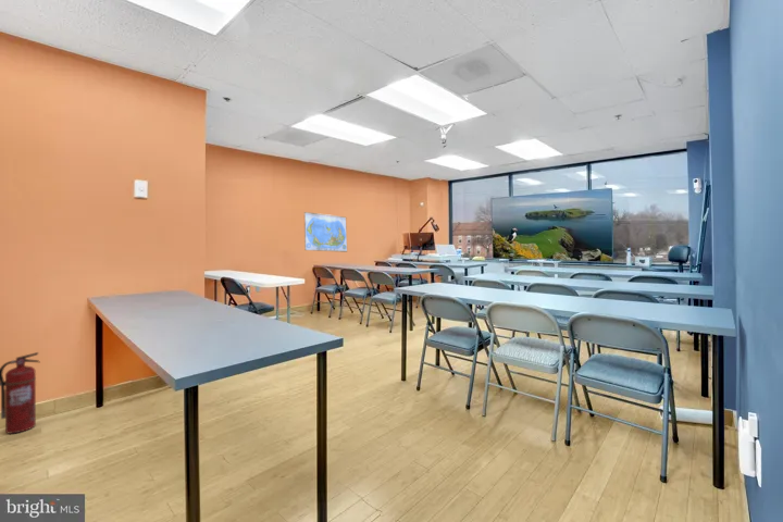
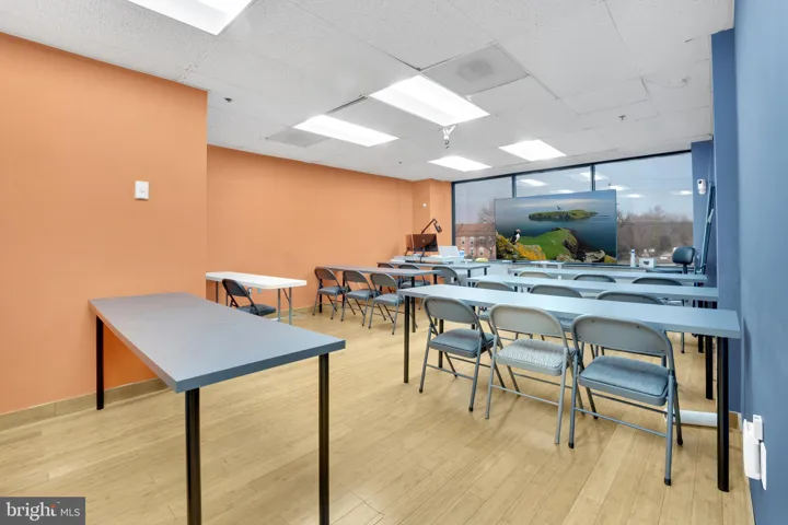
- world map (326, 233)
- fire extinguisher (20, 391)
